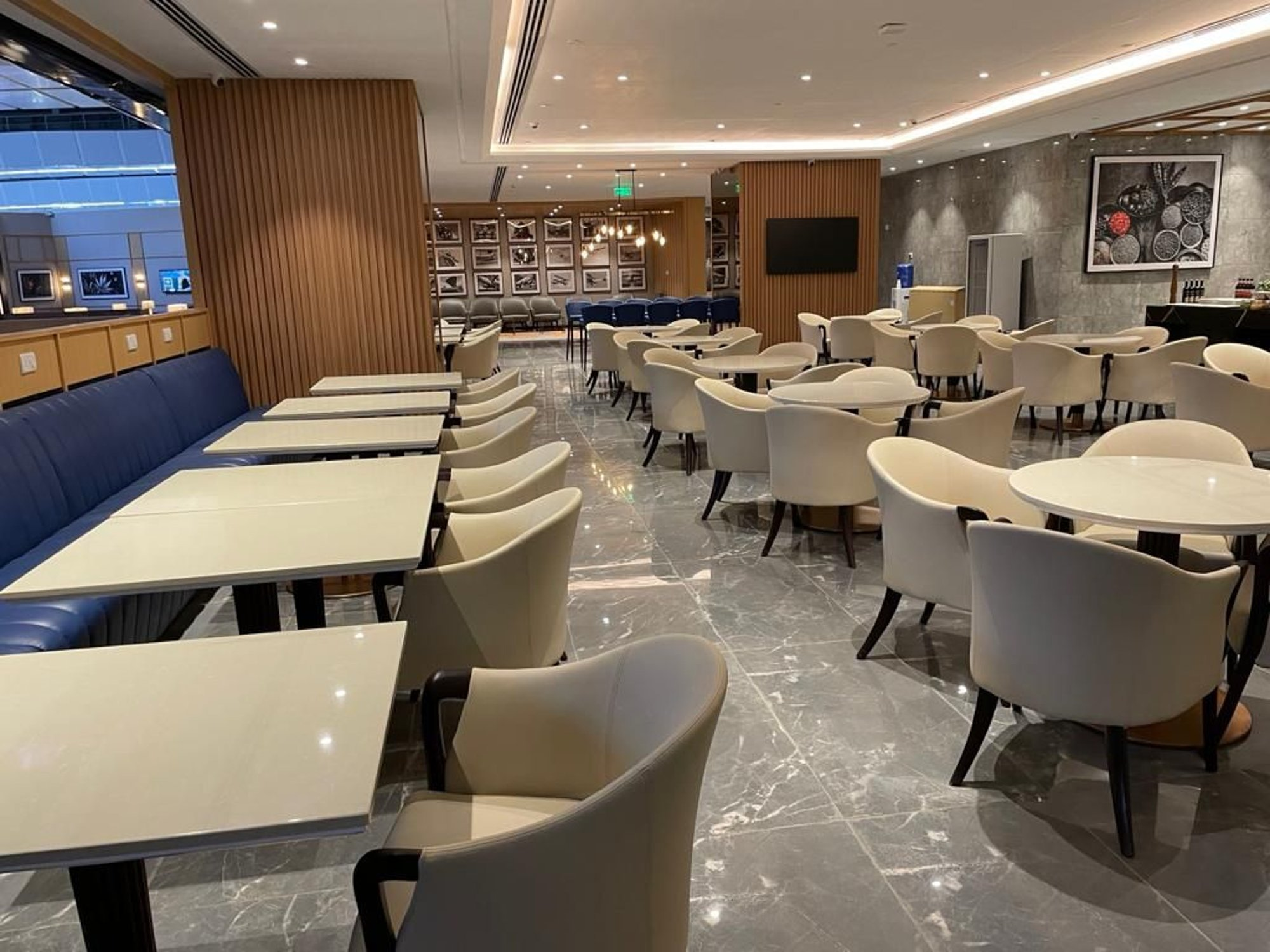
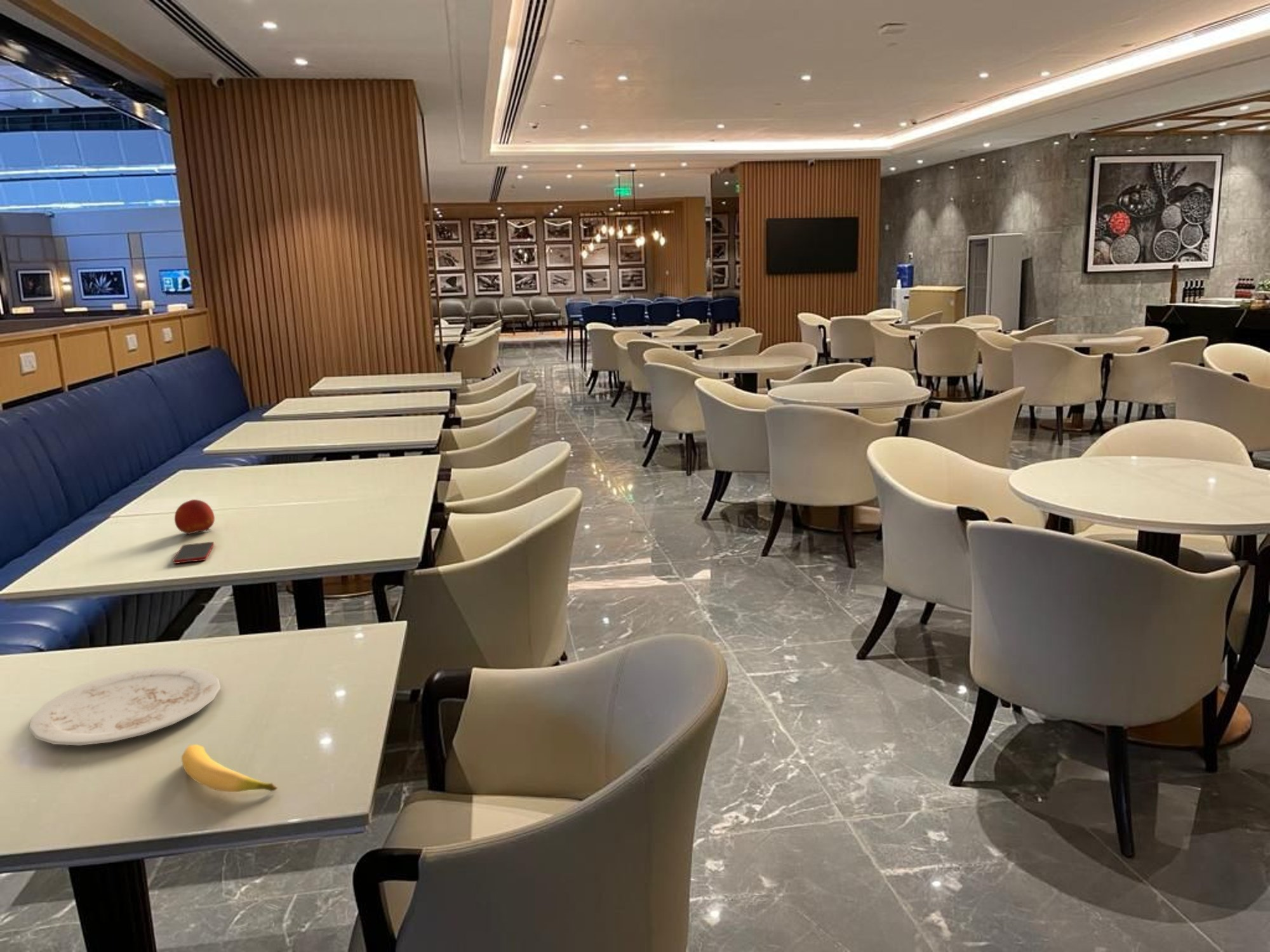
+ banana (219, 765)
+ cell phone (194, 552)
+ fruit (194, 515)
+ plate (129, 704)
